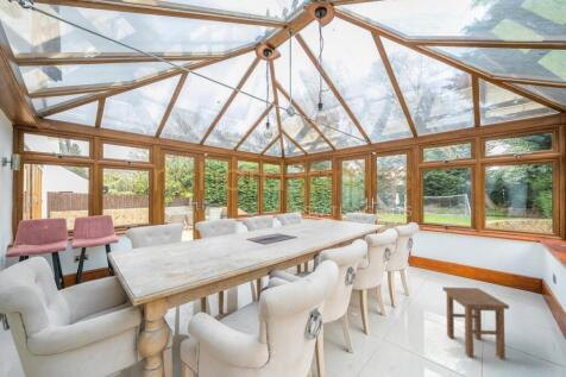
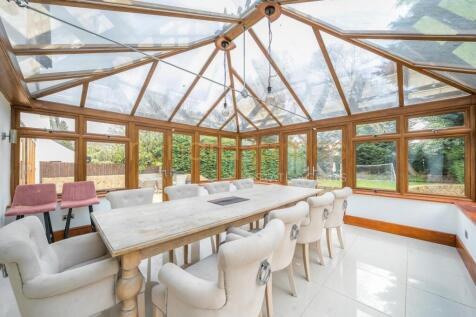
- stool (473, 320)
